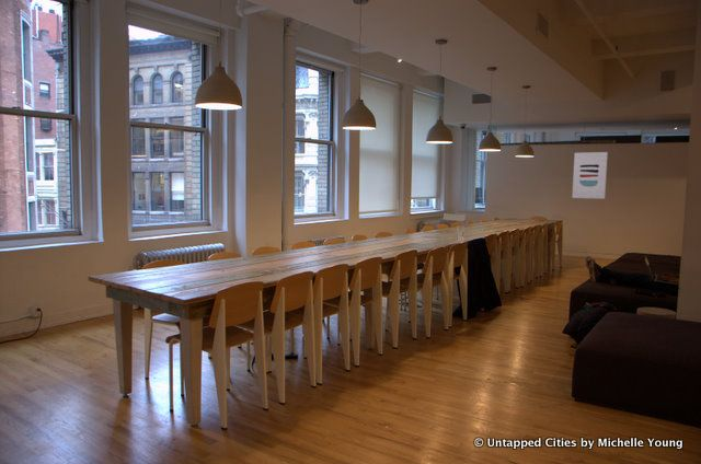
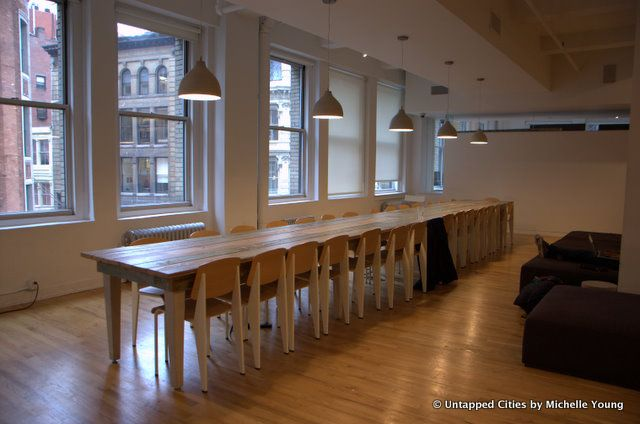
- wall art (589, 175)
